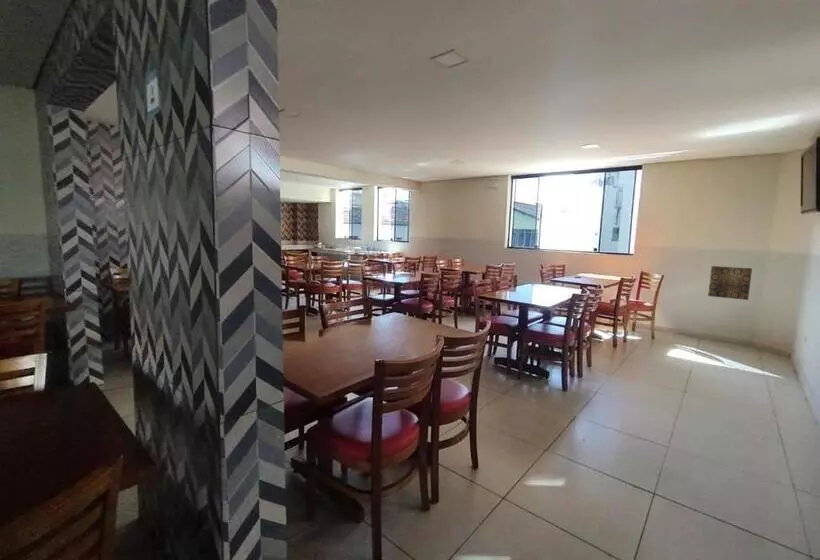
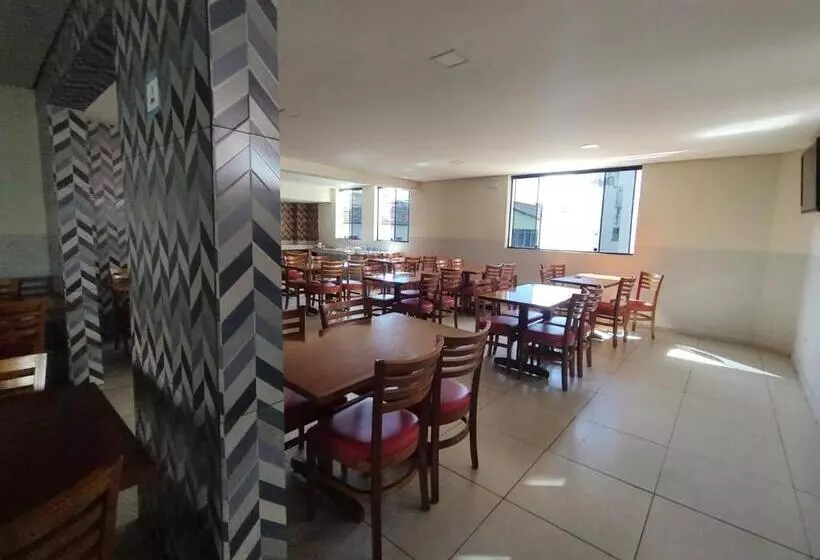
- wall art (729, 282)
